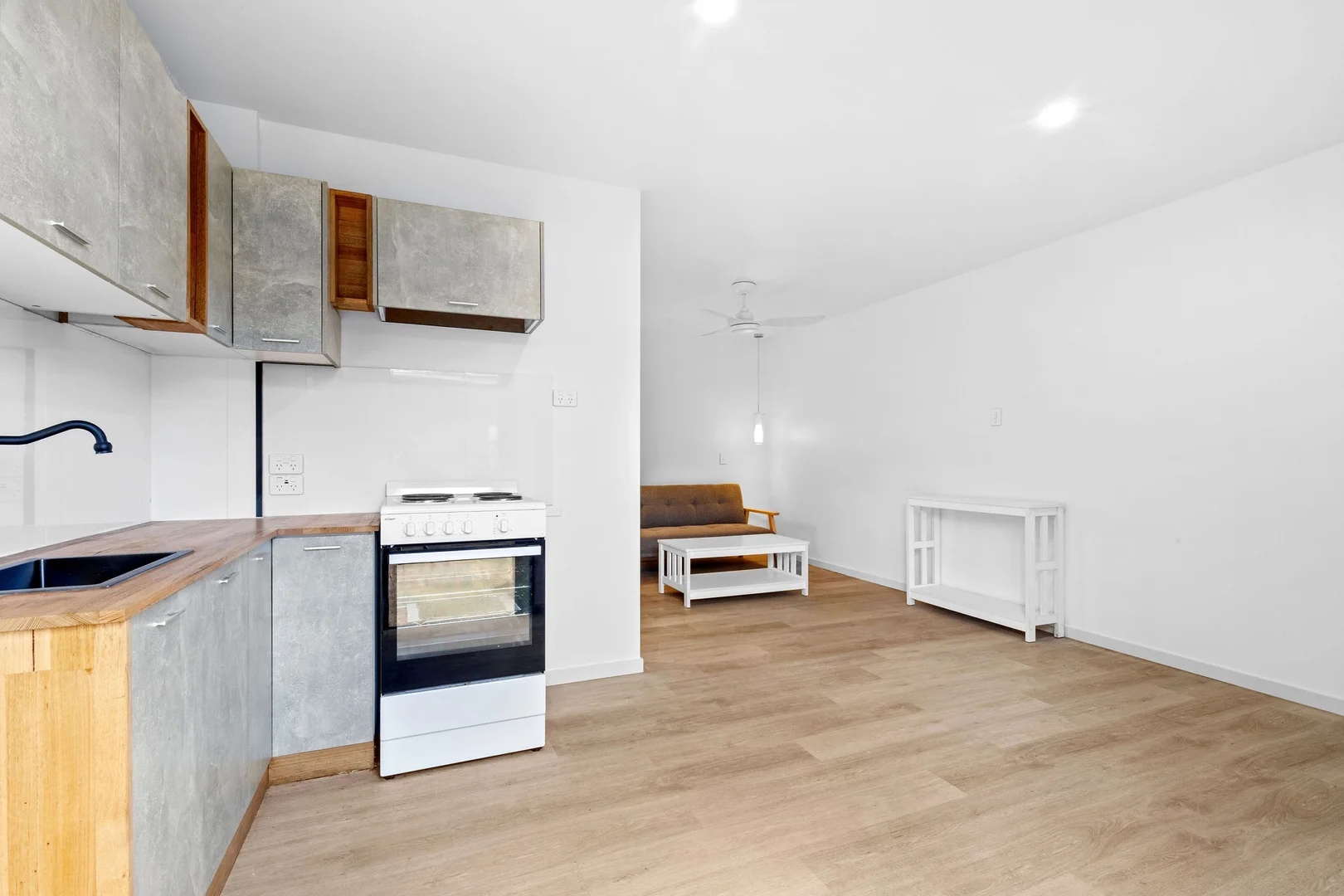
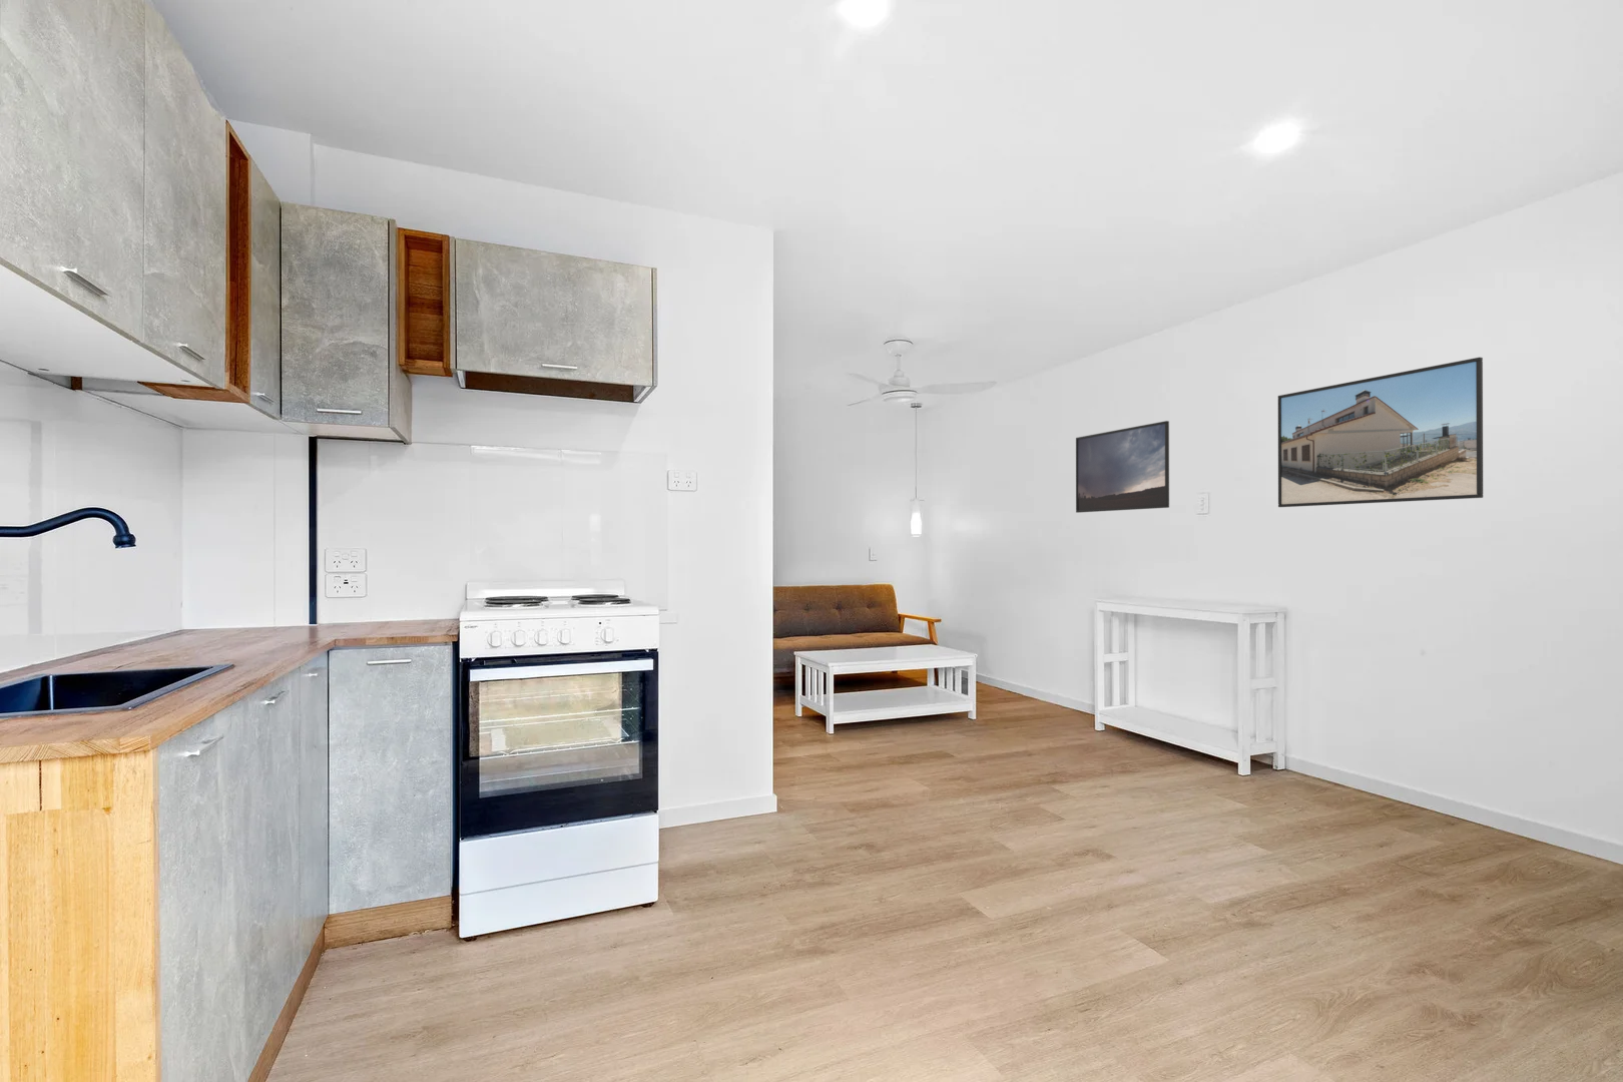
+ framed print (1119, 470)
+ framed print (1368, 441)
